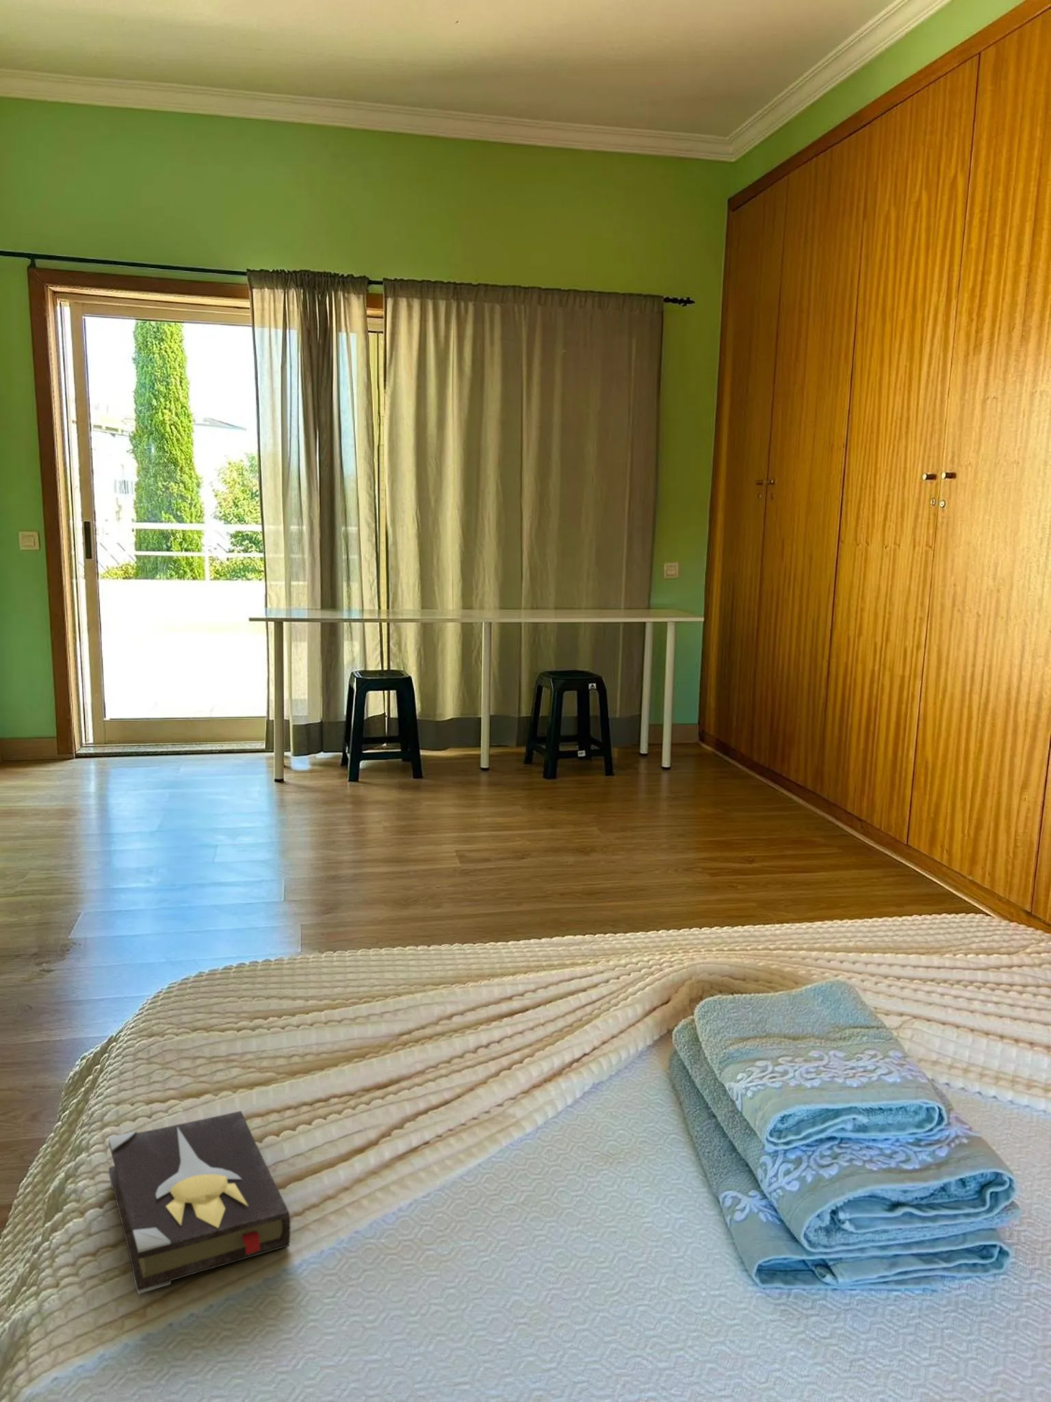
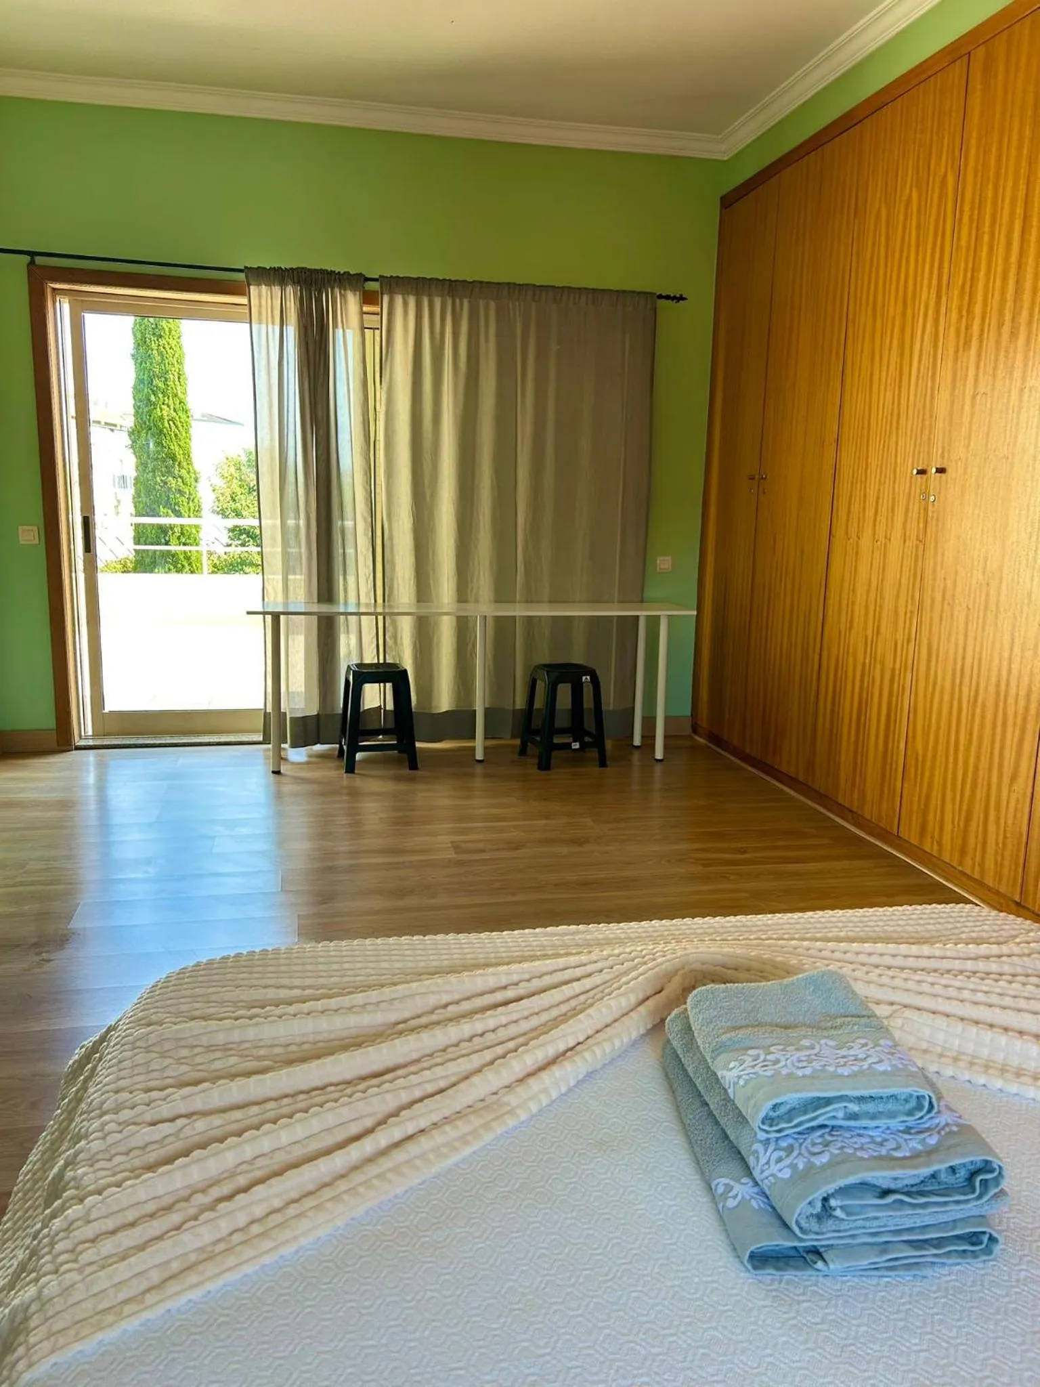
- hardback book (194, 1187)
